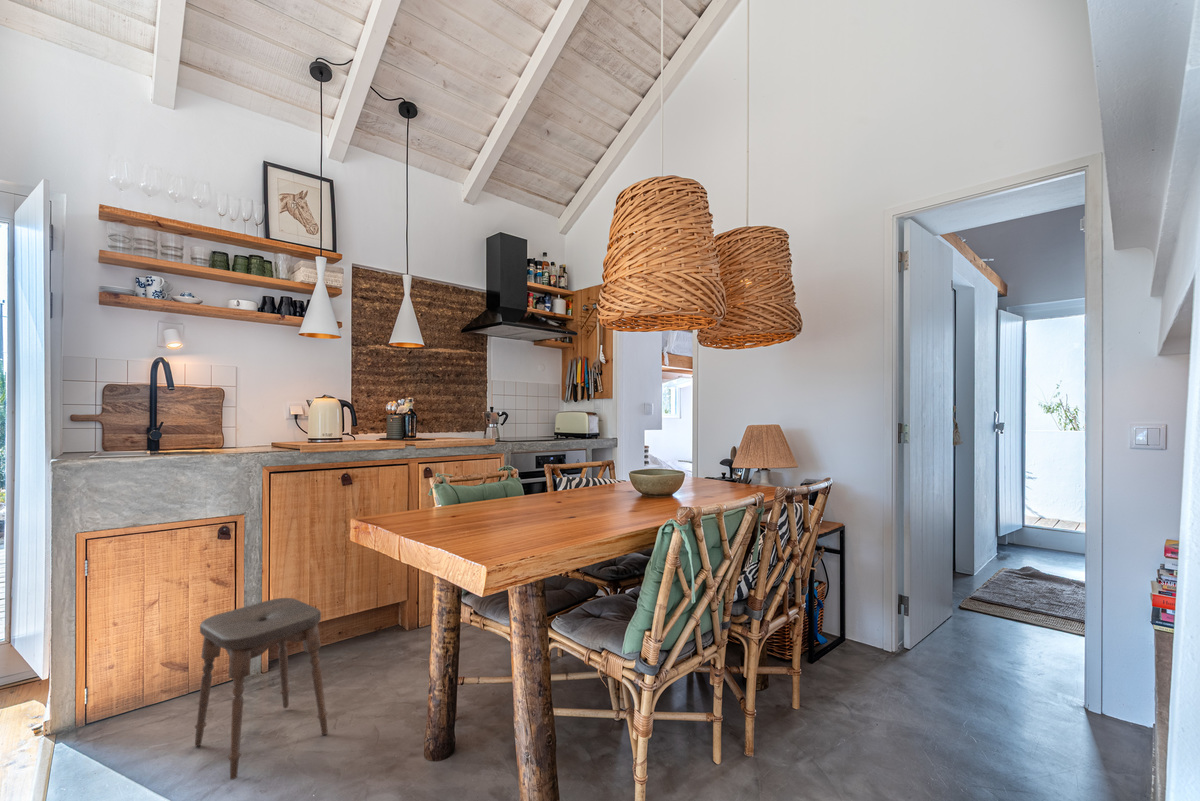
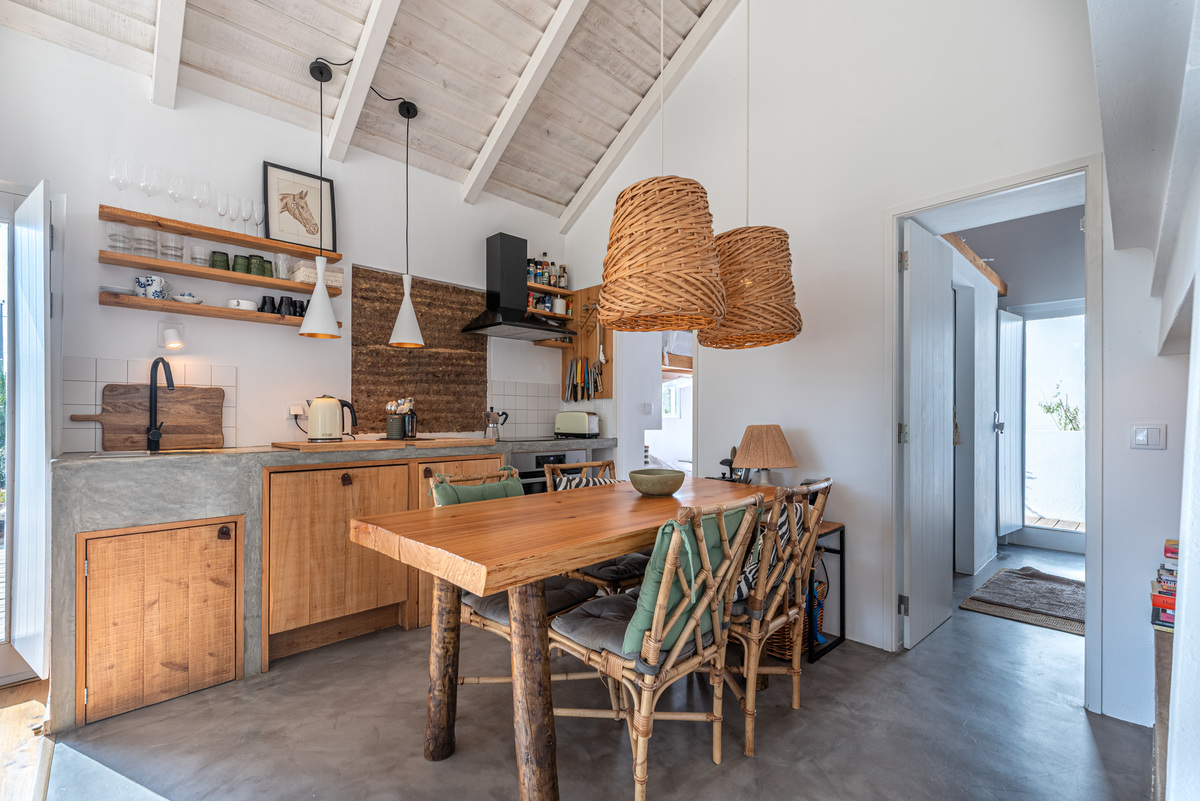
- stool (249, 674)
